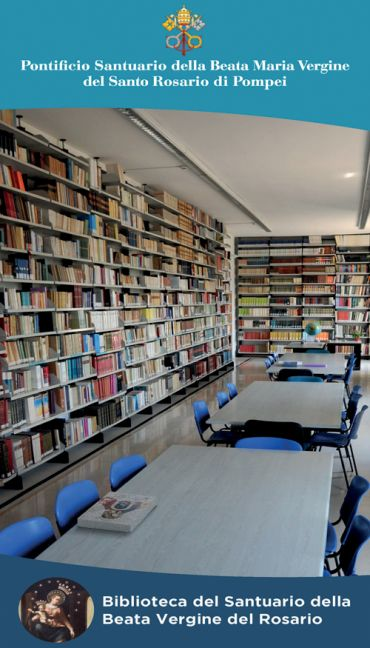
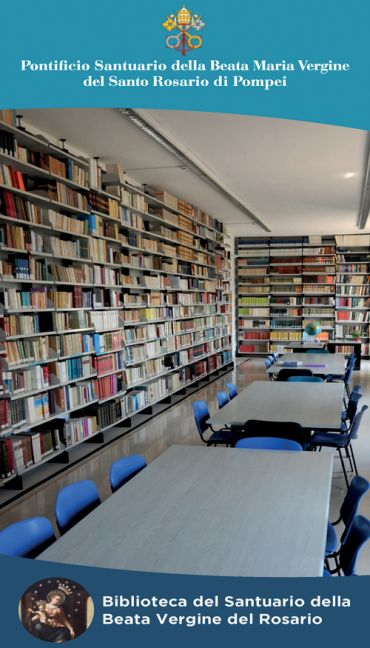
- book (119, 510)
